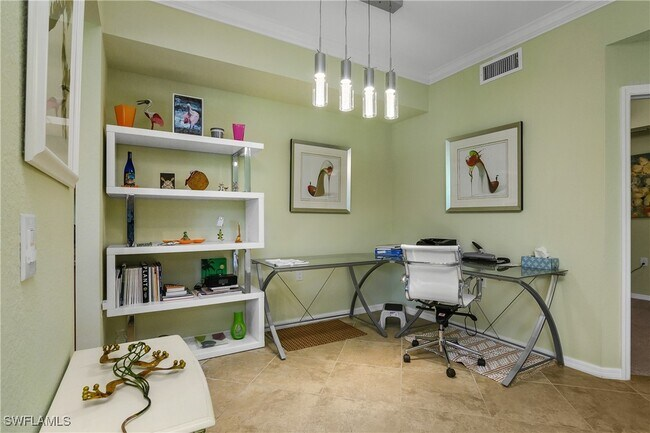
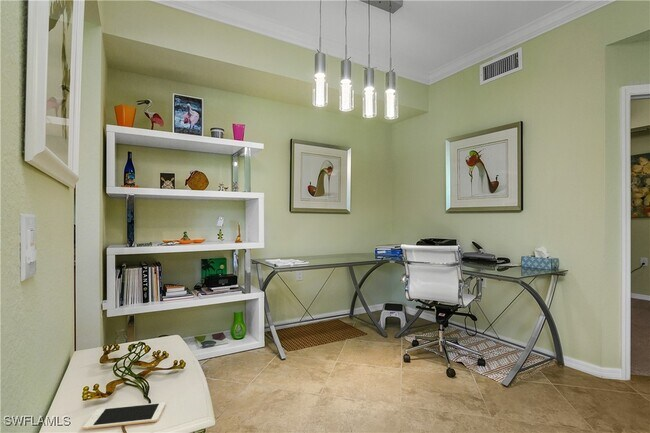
+ cell phone (126, 415)
